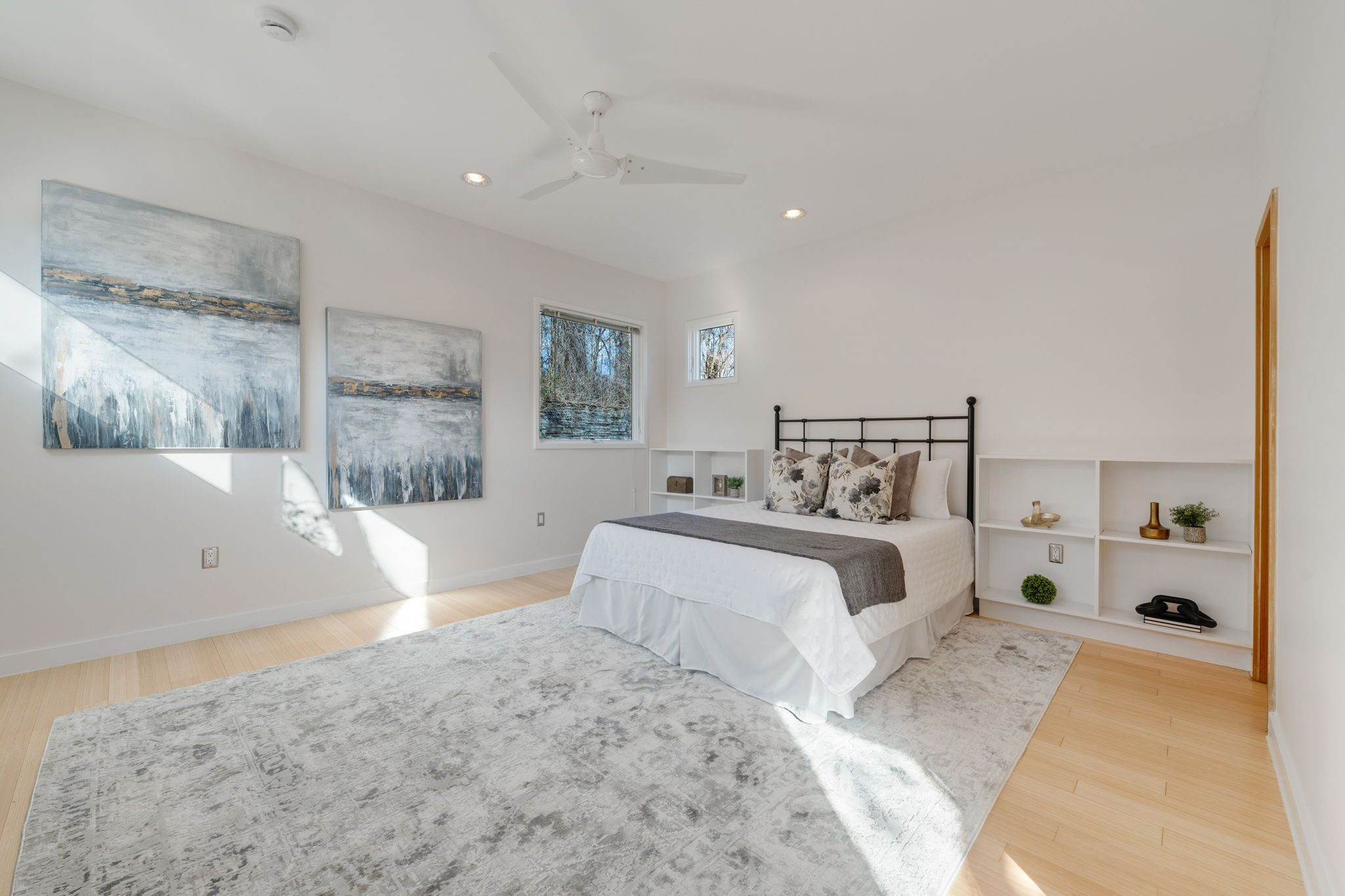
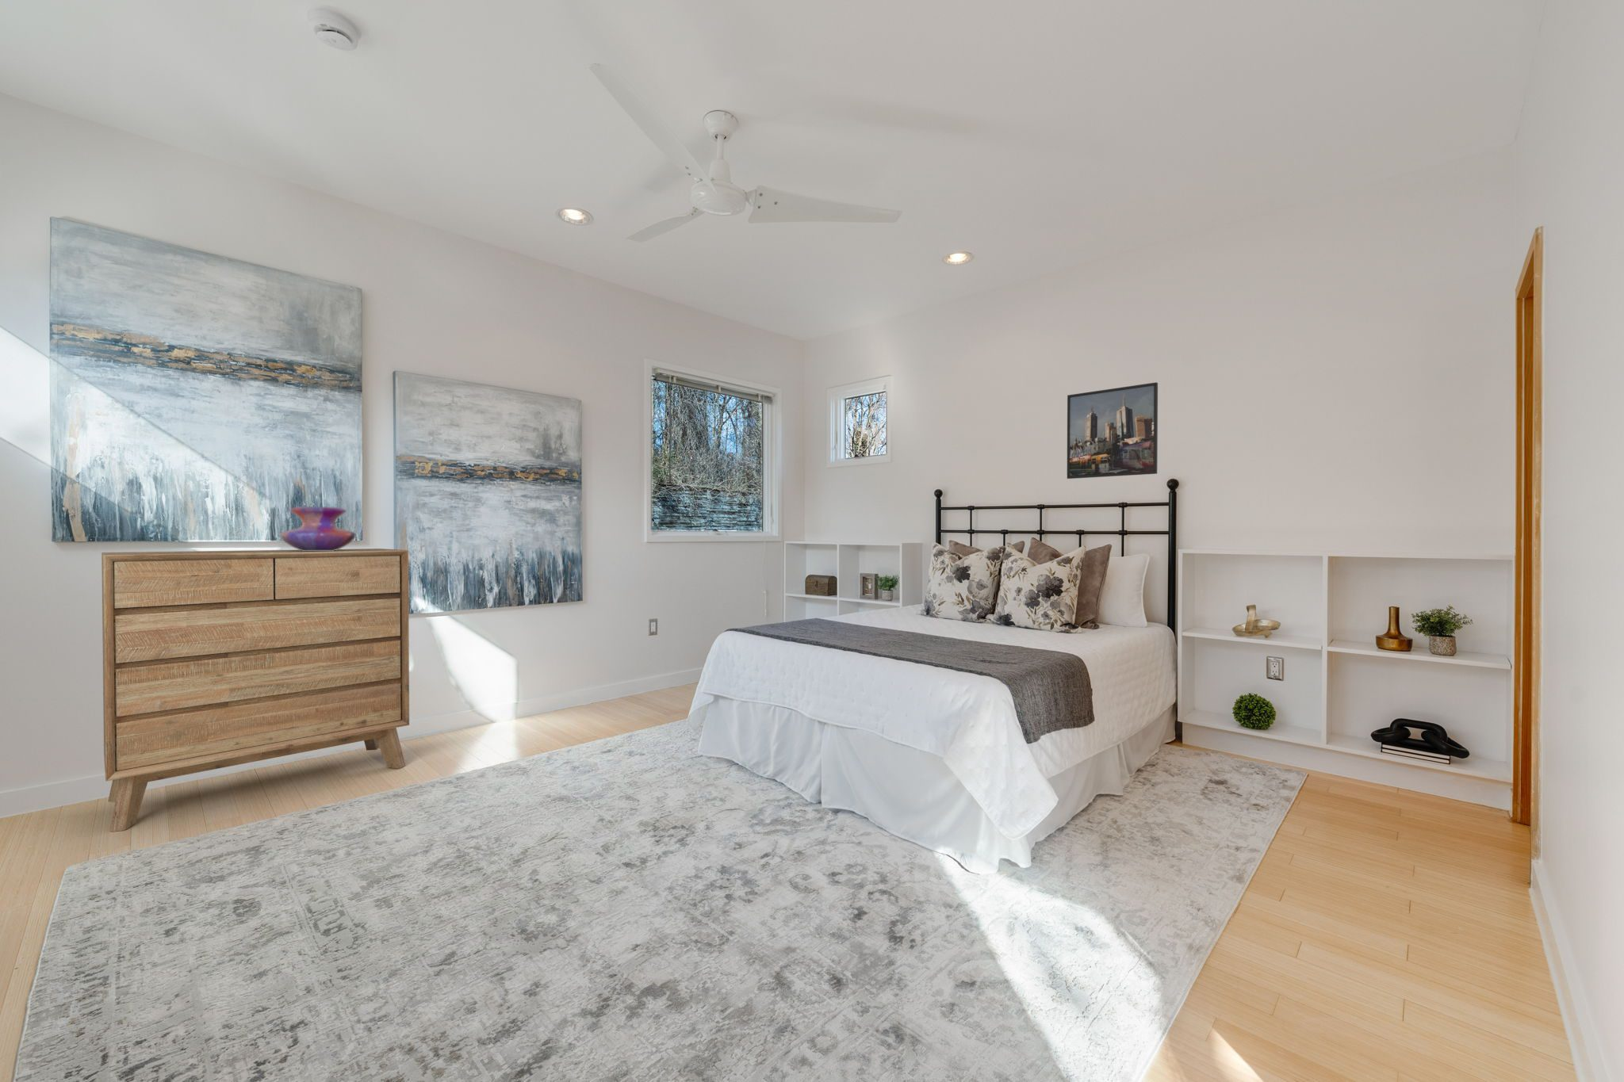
+ decorative vase (319, 528)
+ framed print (1110, 432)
+ dresser (267, 667)
